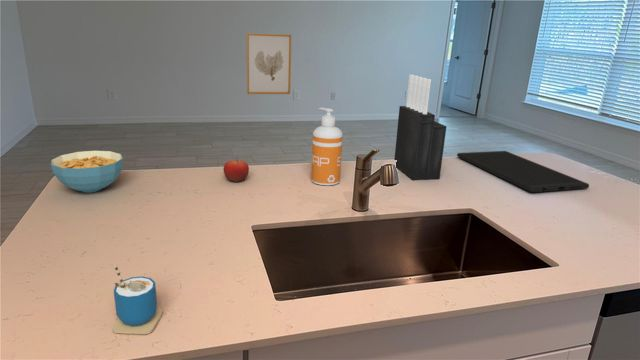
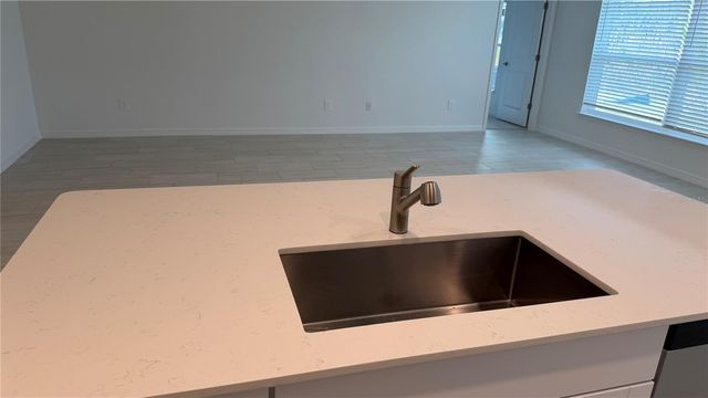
- cup (135, 292)
- cereal bowl (89, 174)
- soap dispenser (327, 145)
- knife block (423, 126)
- wall art (269, 64)
- cutting board (517, 169)
- fruit (236, 168)
